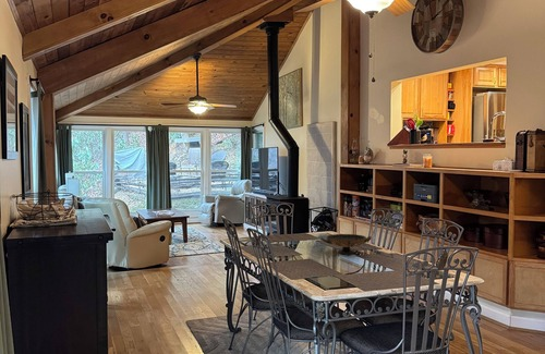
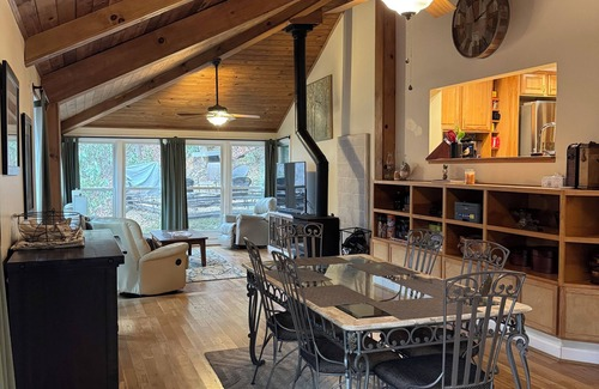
- decorative bowl (346, 244)
